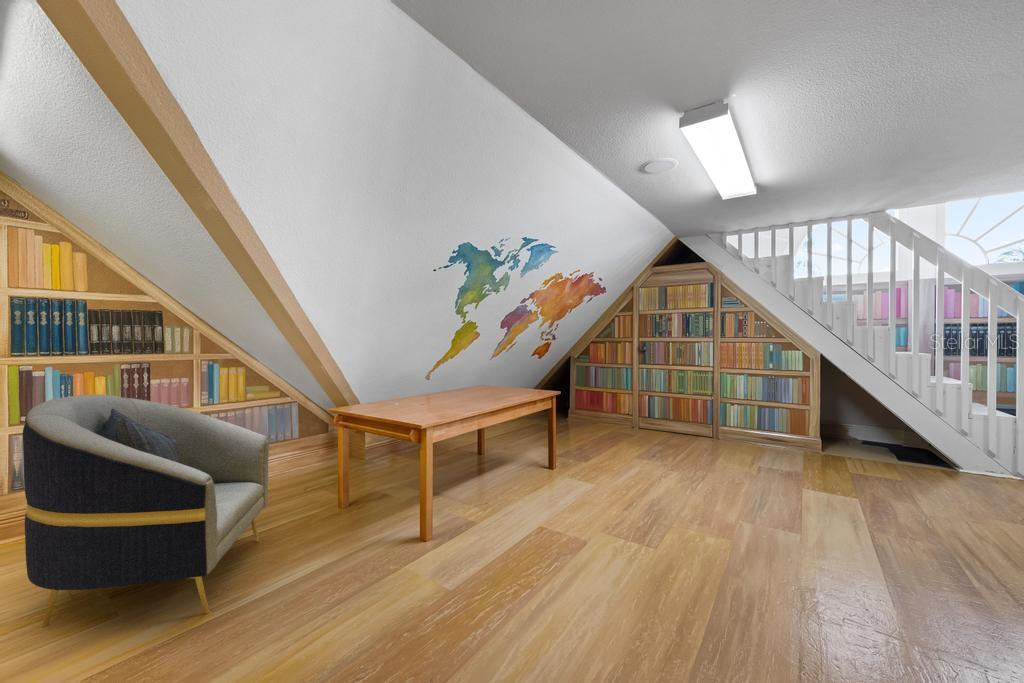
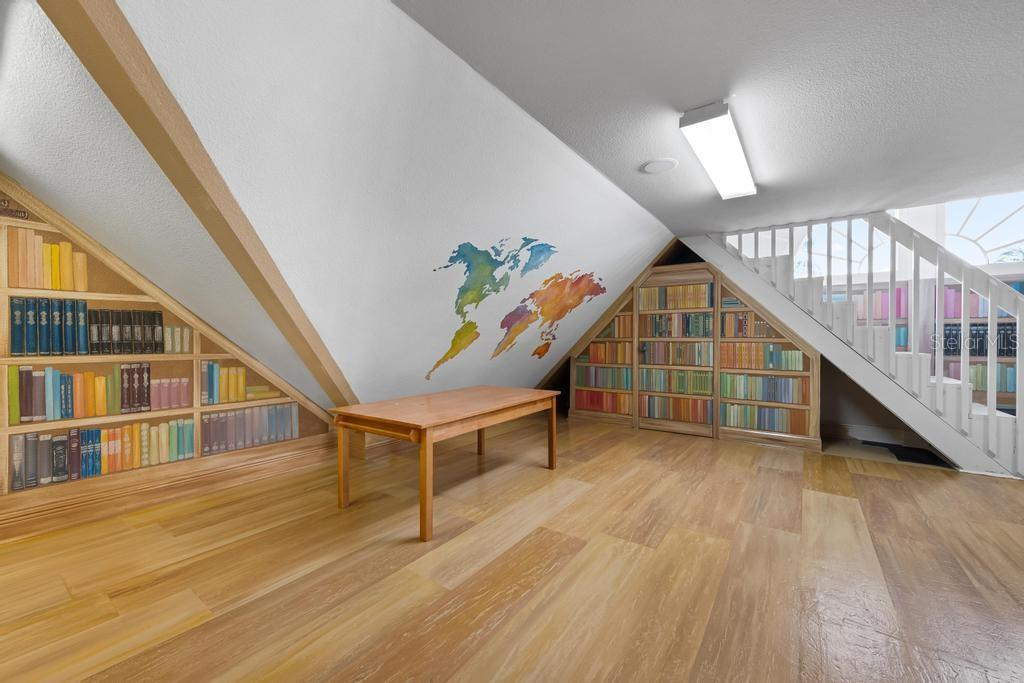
- armchair (153, 488)
